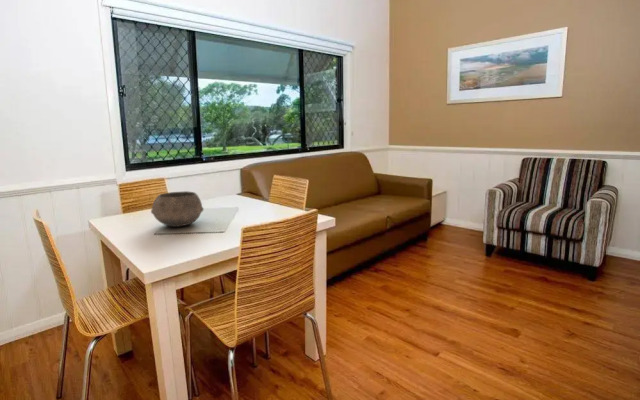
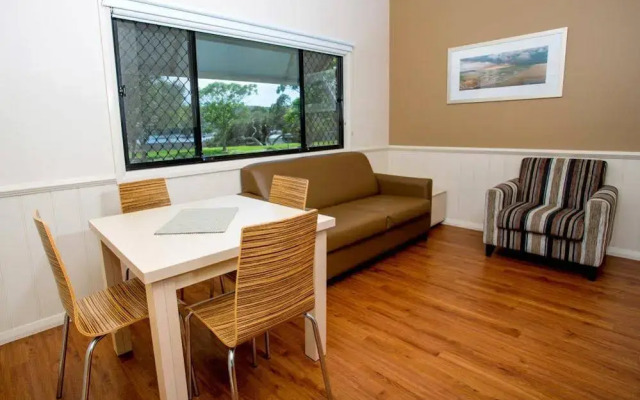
- bowl (178, 209)
